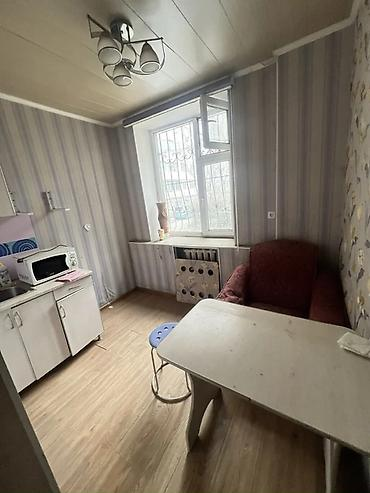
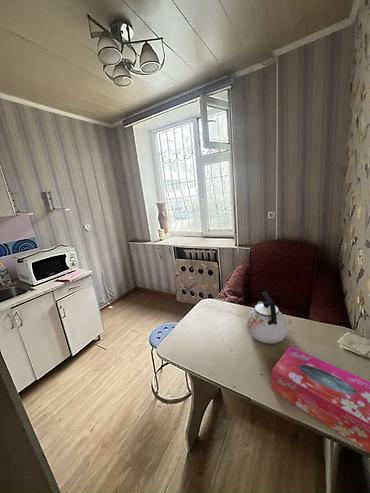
+ tissue box (324, 390)
+ kettle (266, 314)
